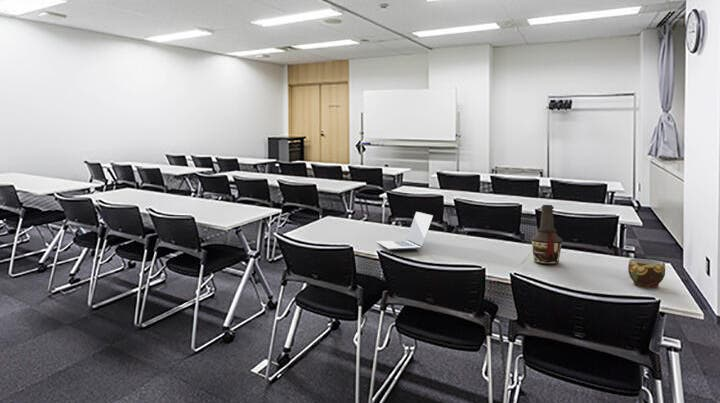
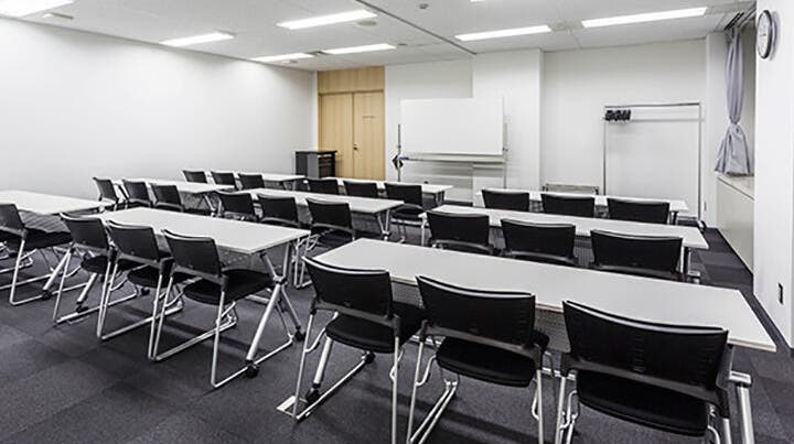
- cup (645, 272)
- bottle (547, 234)
- laptop (409, 231)
